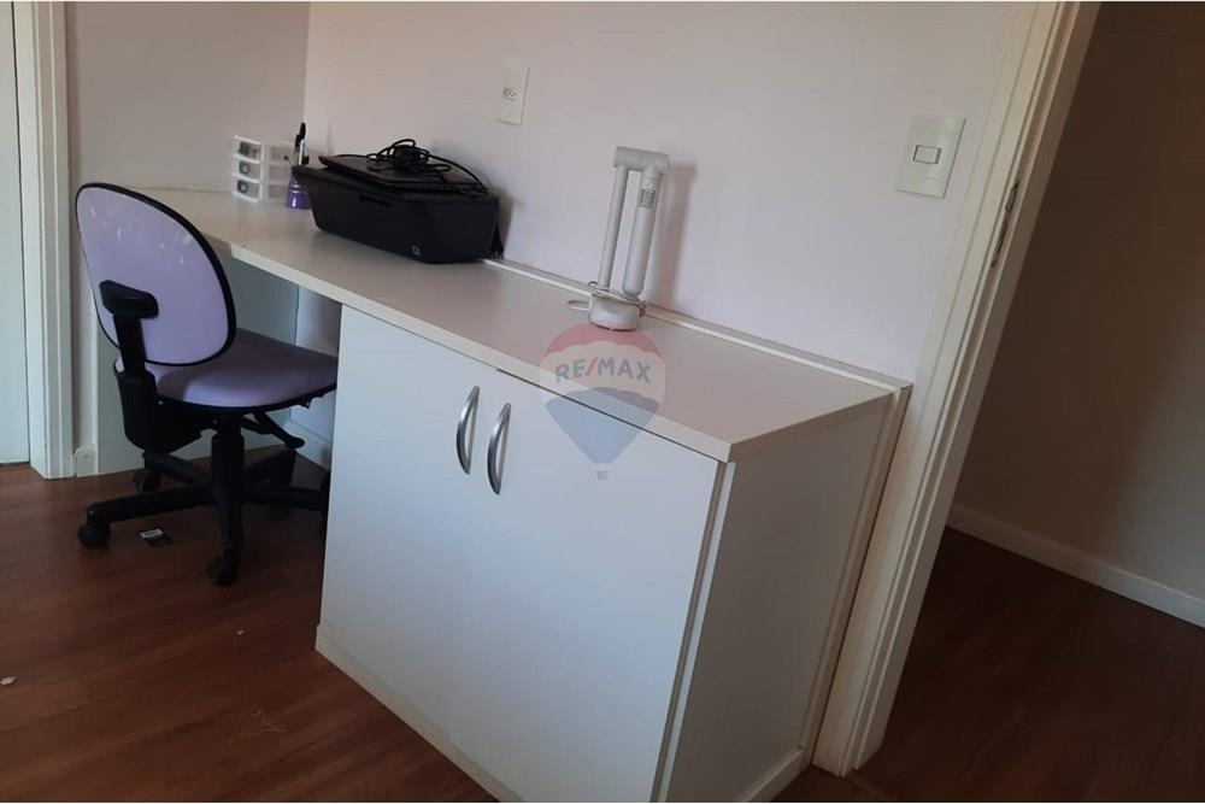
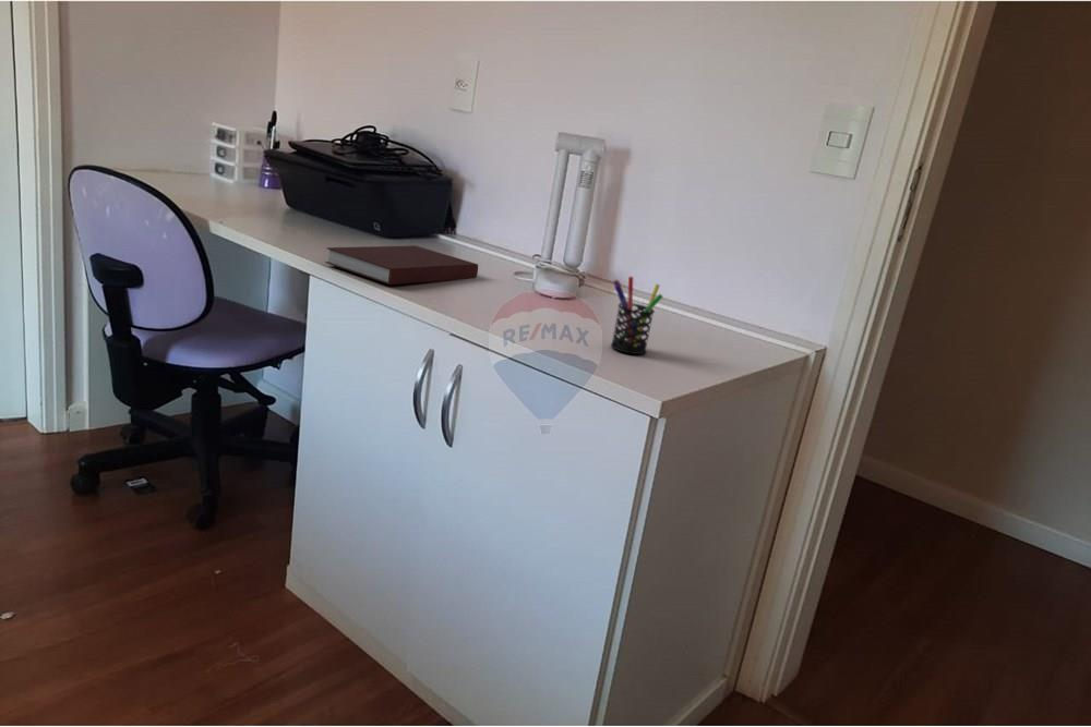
+ notebook (404, 263)
+ pen holder (636, 314)
